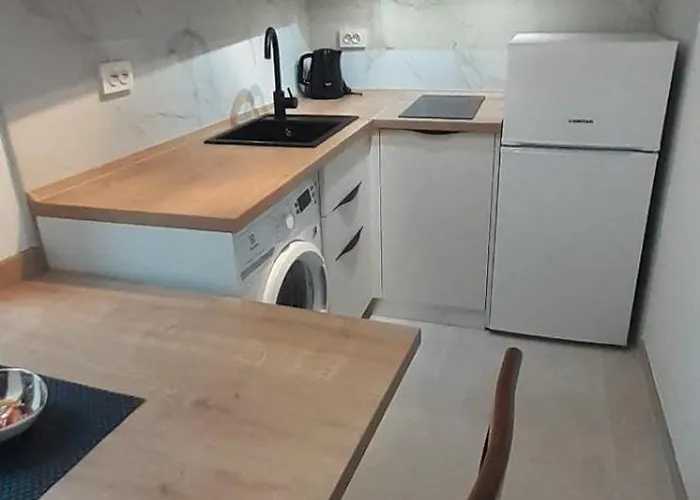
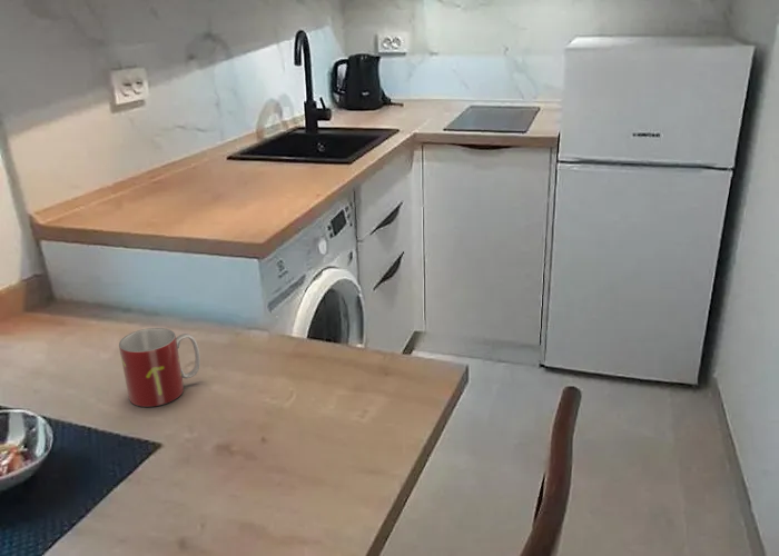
+ mug (162, 364)
